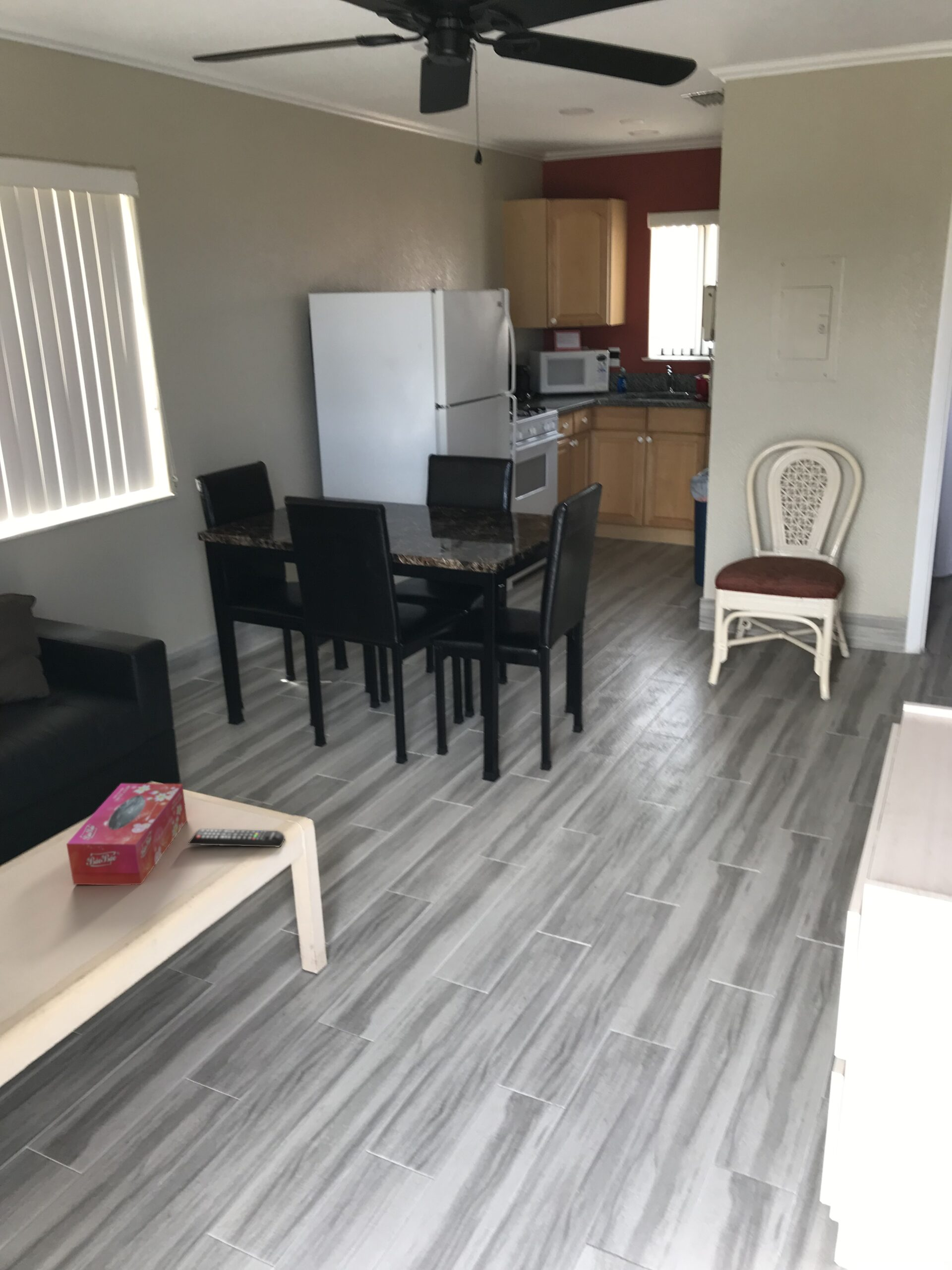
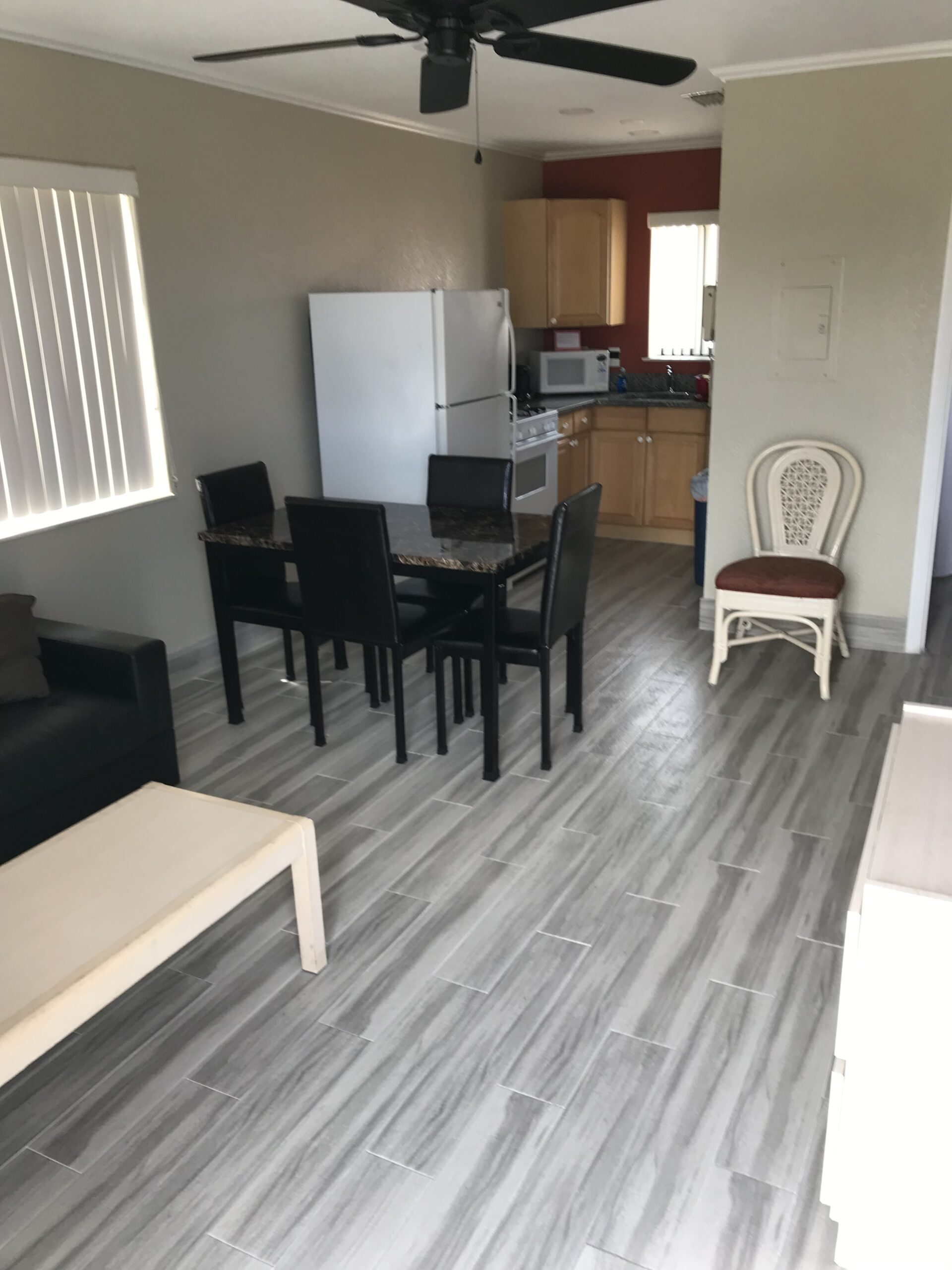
- tissue box (130, 831)
- remote control (236, 838)
